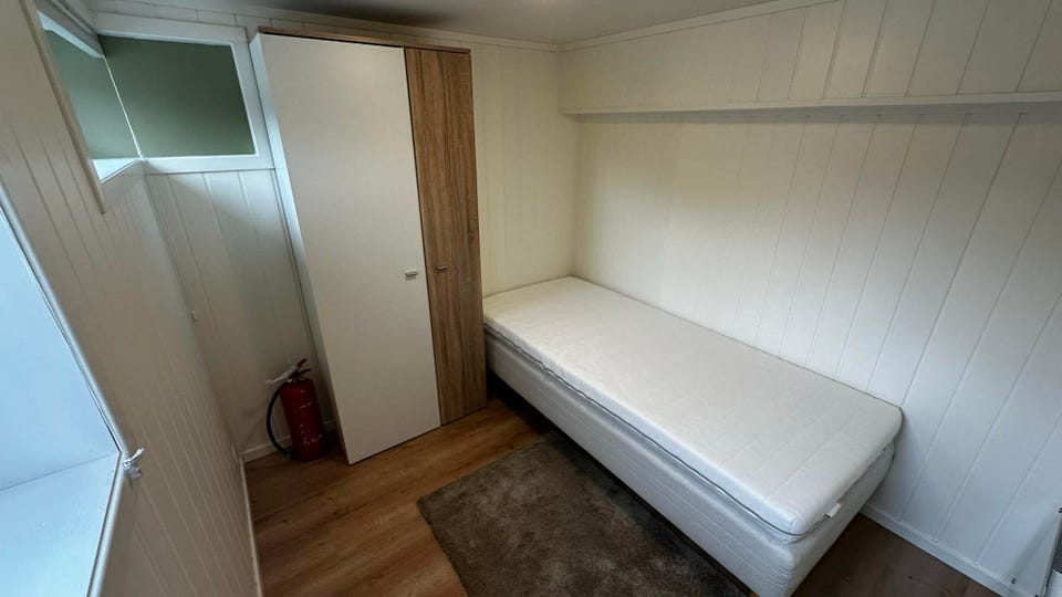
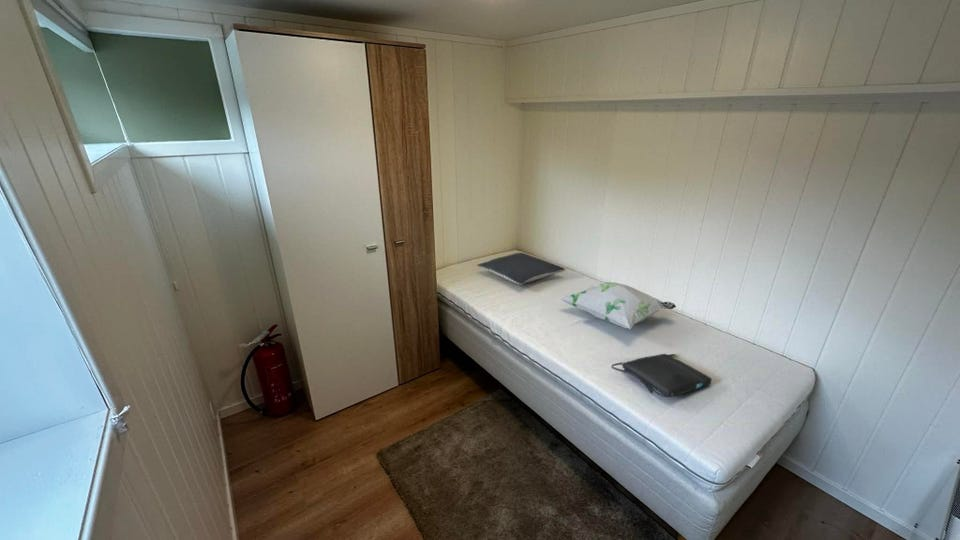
+ pillow (520, 267)
+ decorative pillow (617, 302)
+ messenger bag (661, 374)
